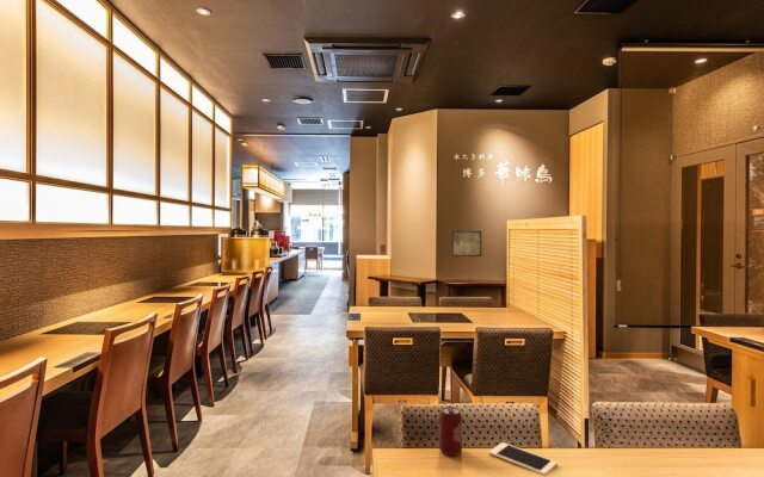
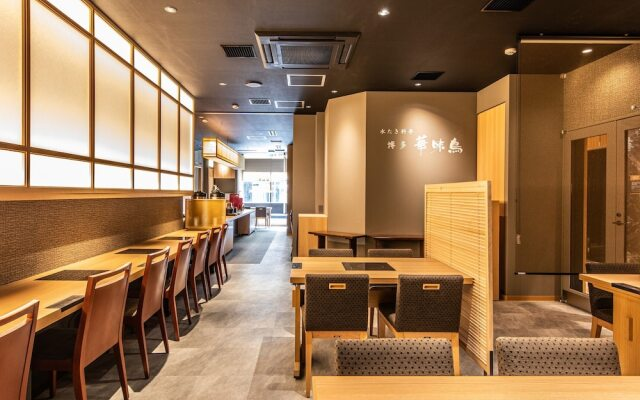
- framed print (466, 243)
- cell phone (522, 457)
- beverage can (450, 429)
